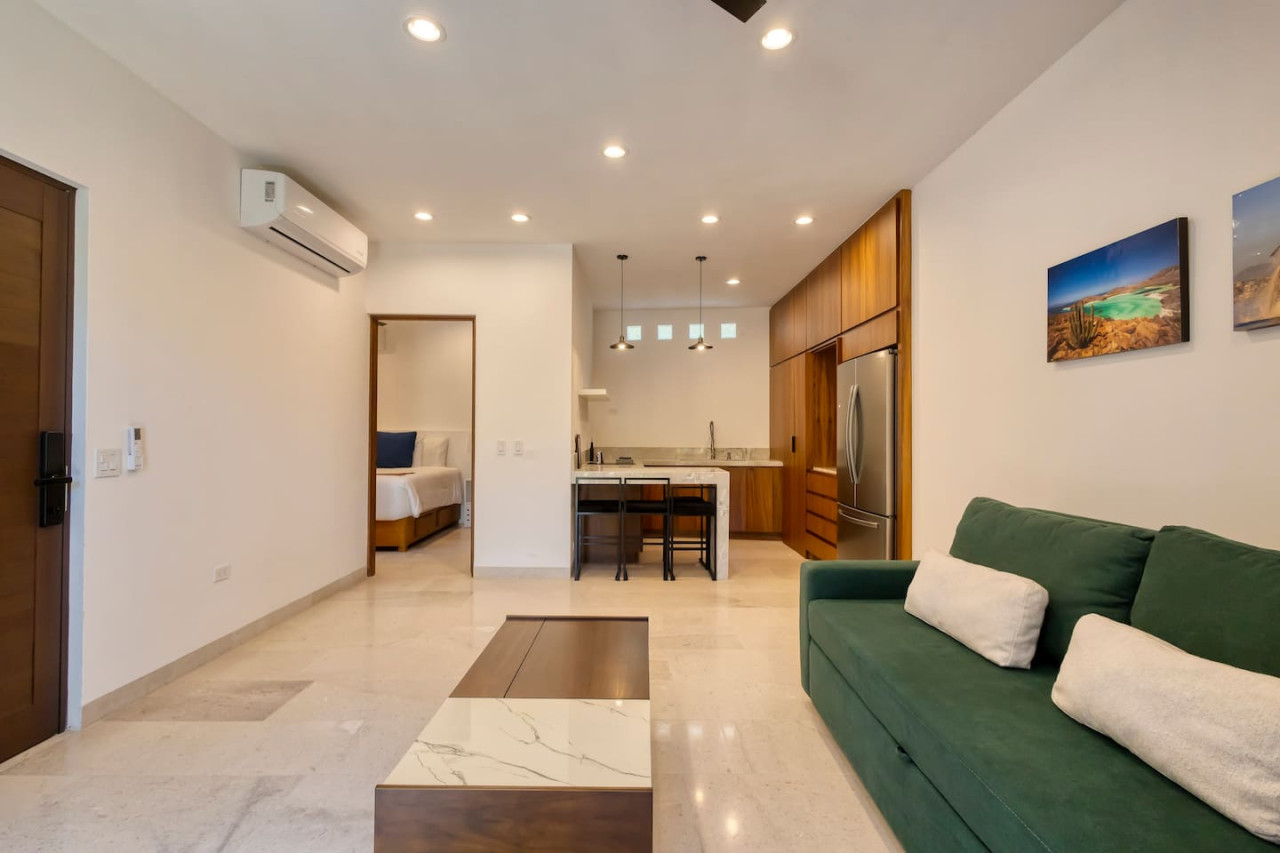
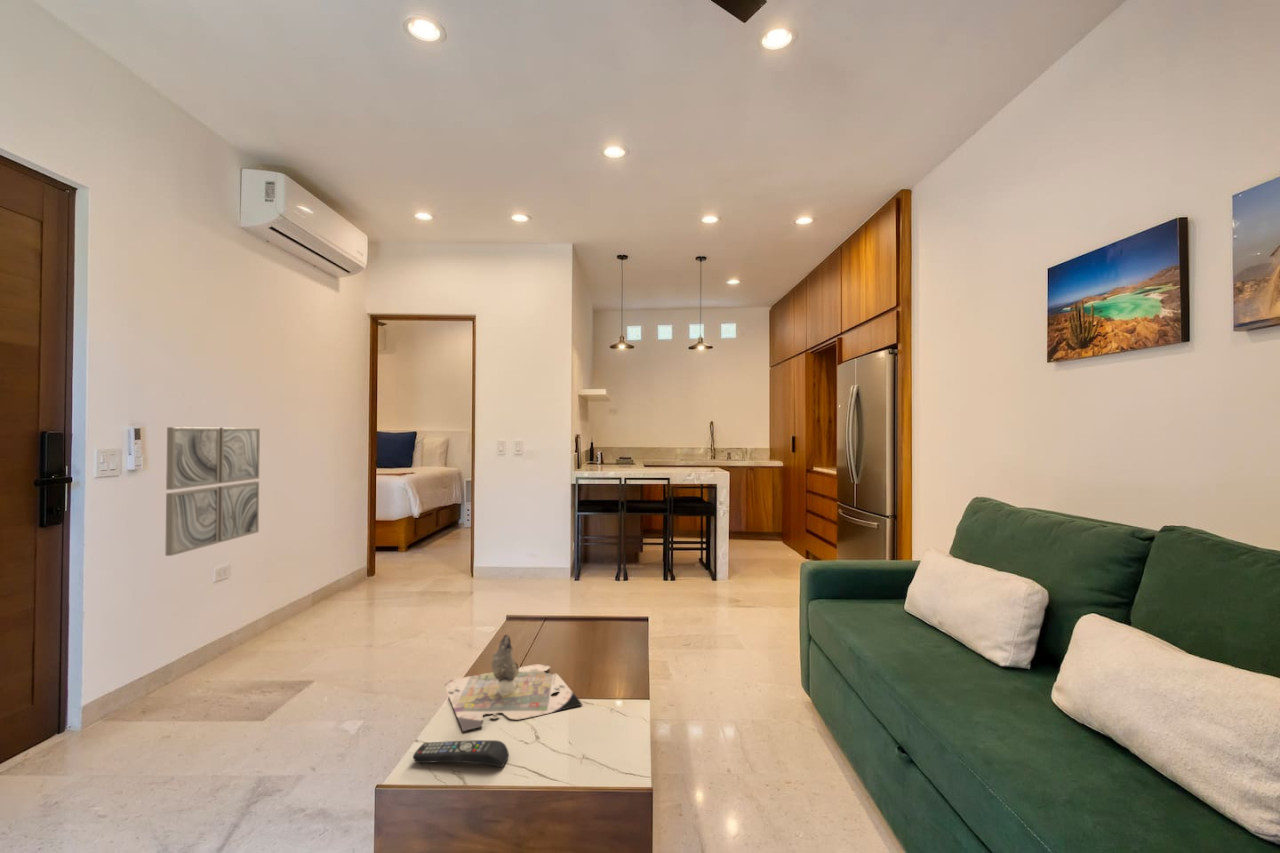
+ wall art (217, 486)
+ board game (511, 665)
+ remote control (461, 752)
